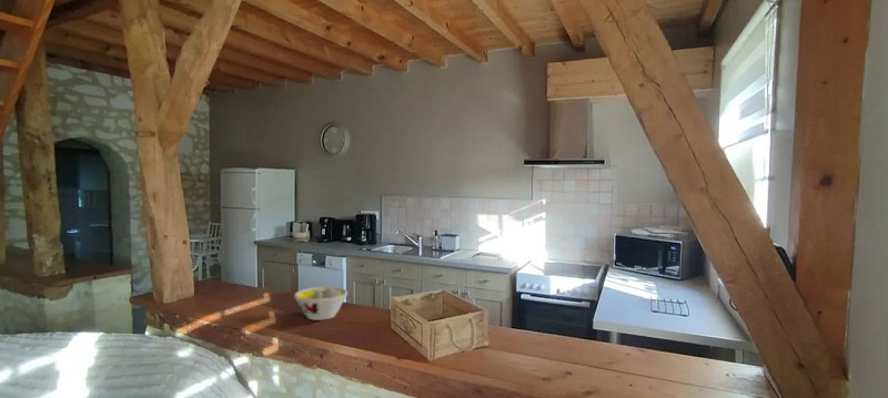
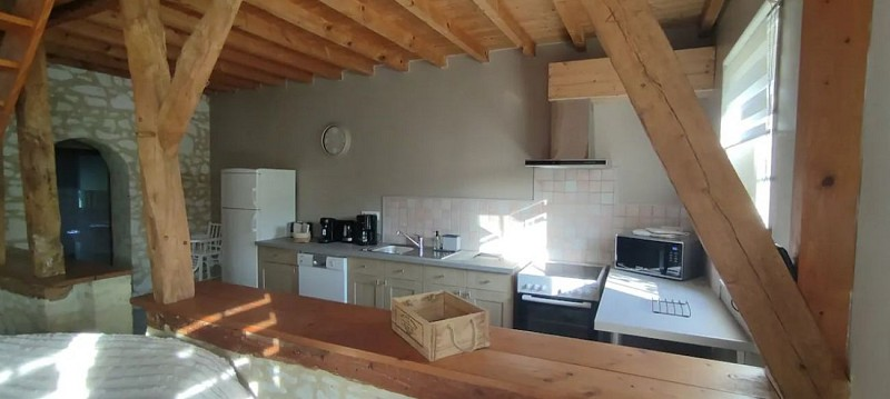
- bowl (321, 300)
